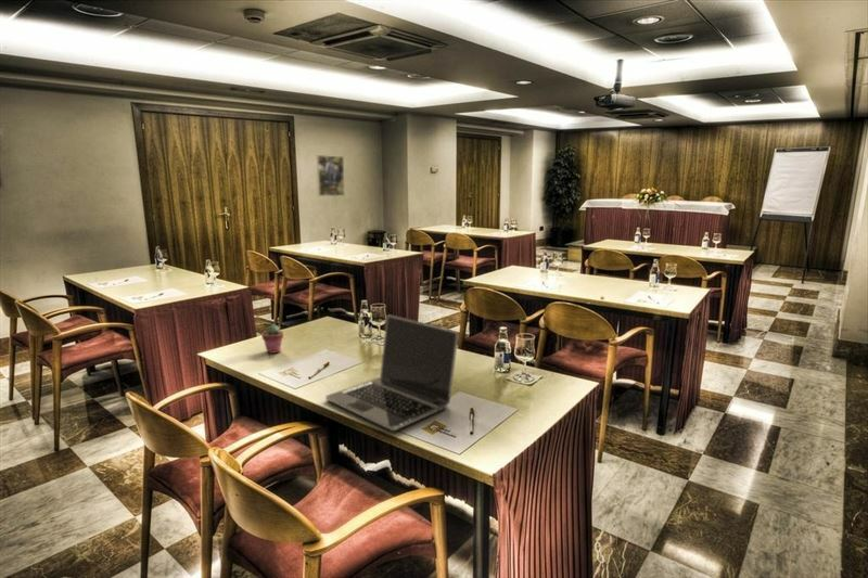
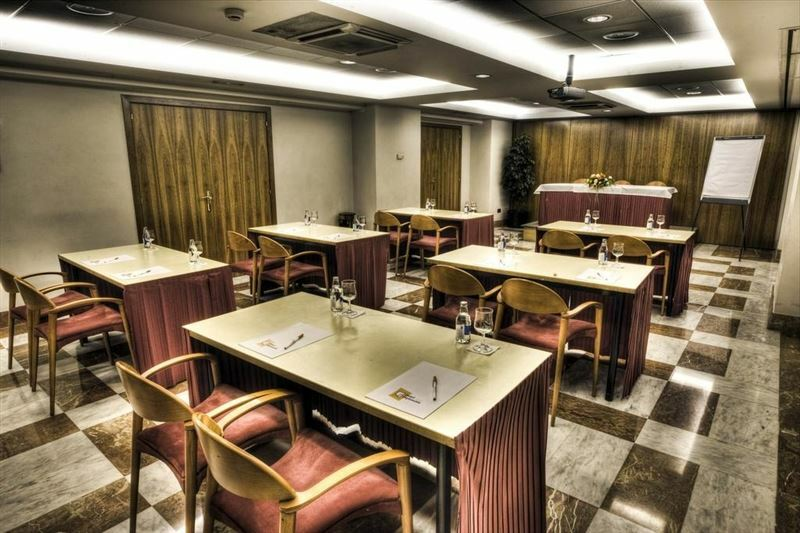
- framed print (331, 176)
- laptop (390, 365)
- potted succulent (272, 337)
